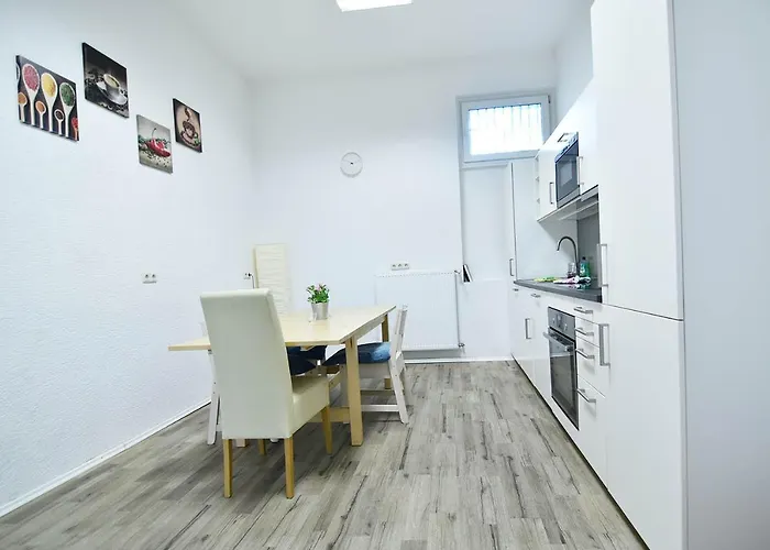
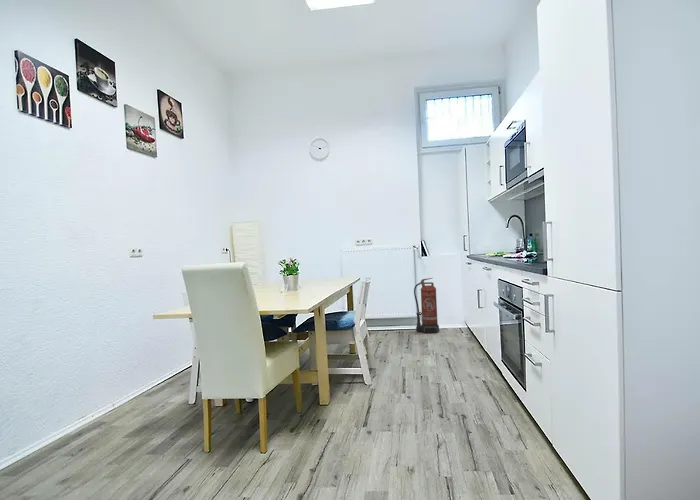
+ fire extinguisher (426, 304)
